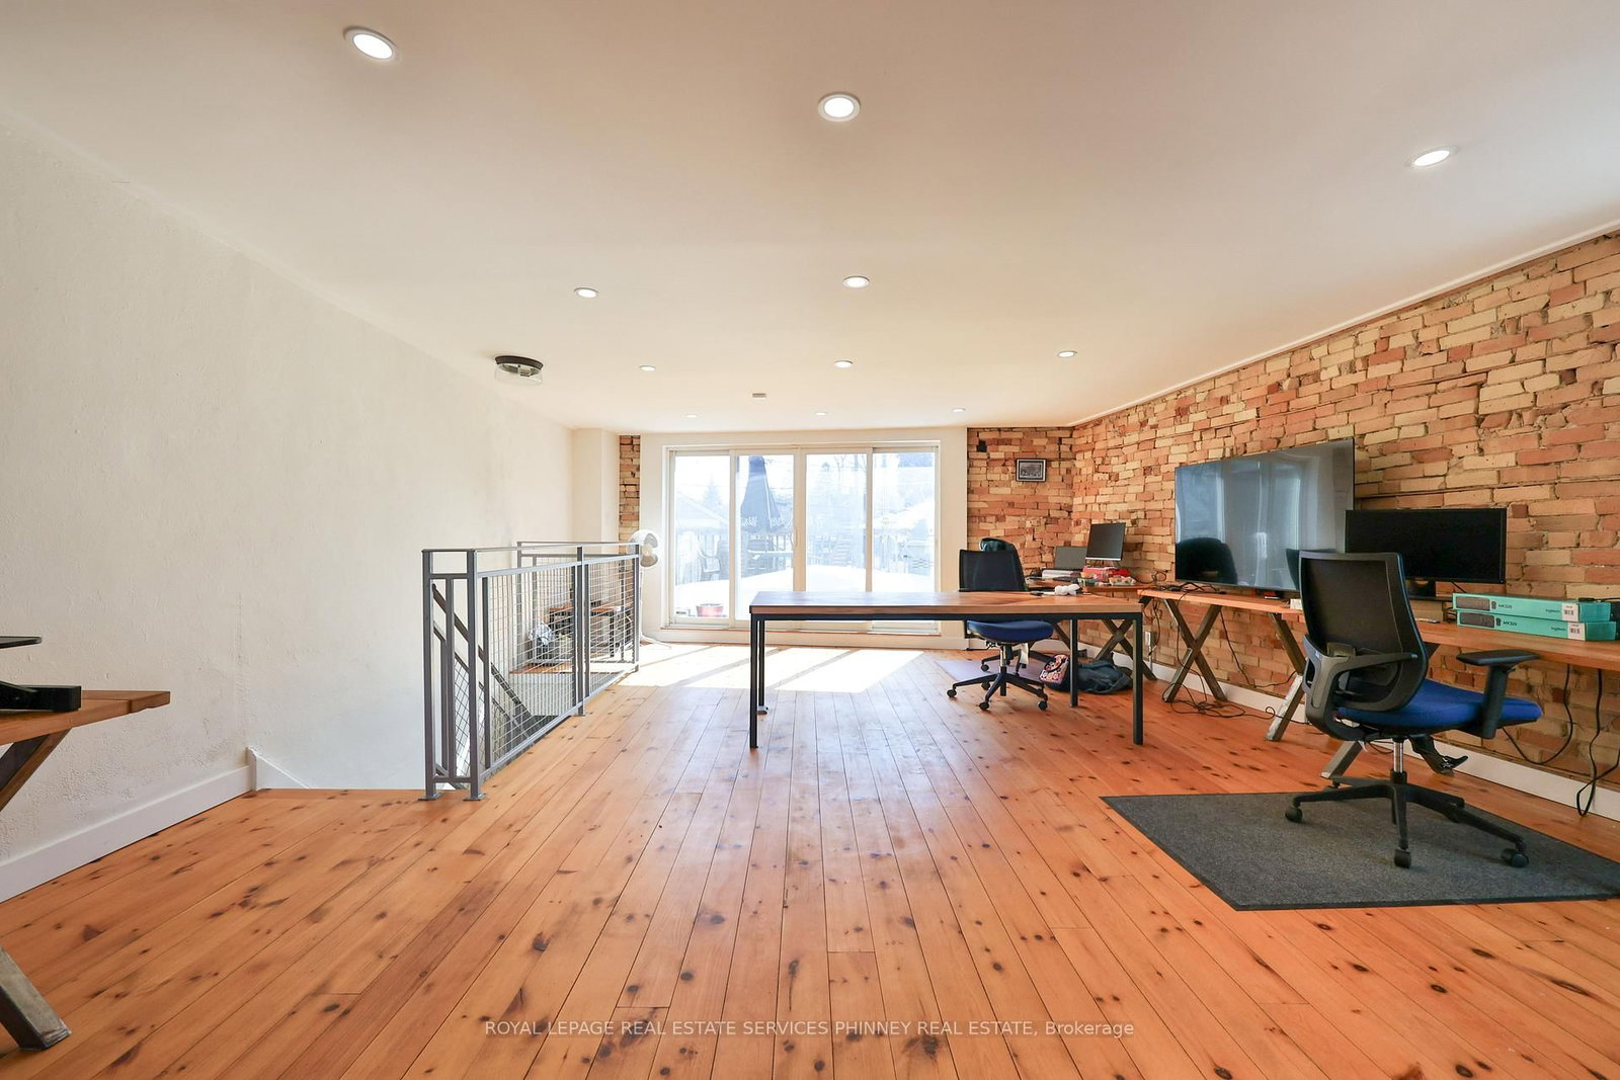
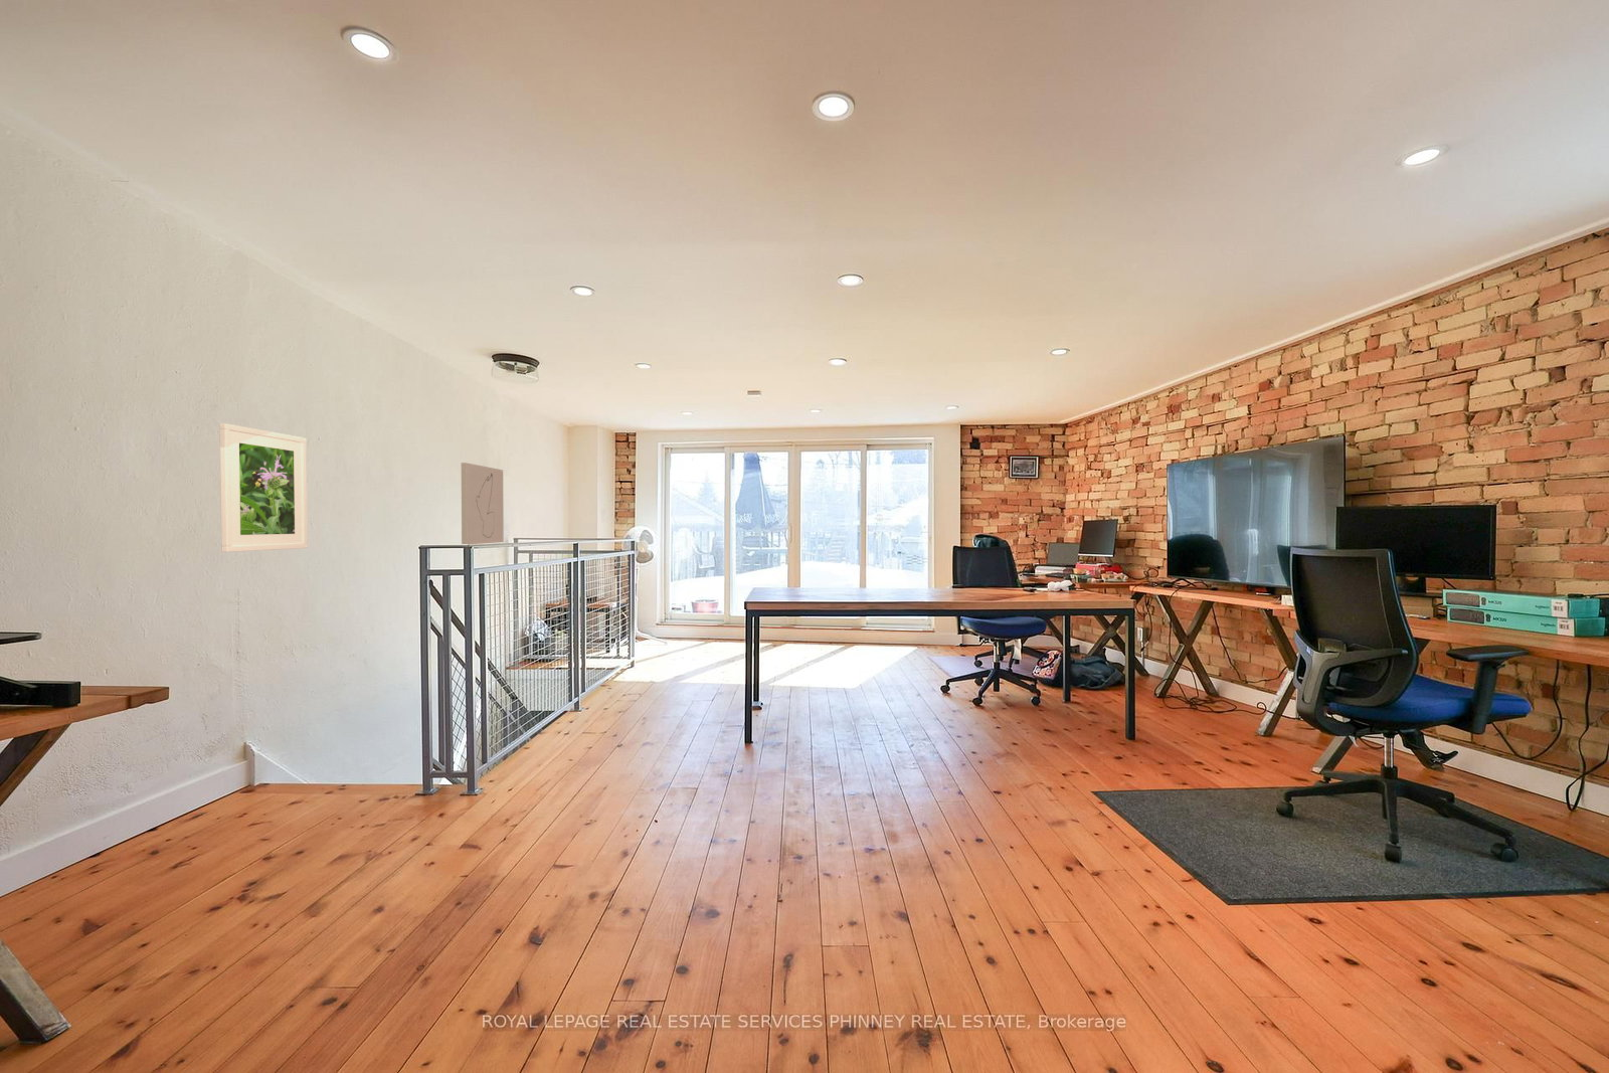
+ wall art (482, 505)
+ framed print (267, 491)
